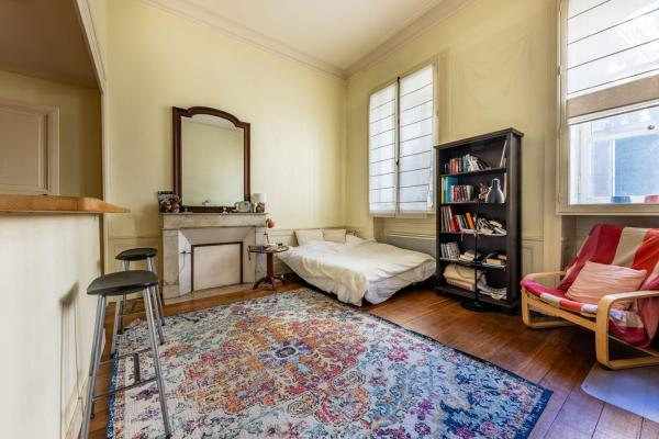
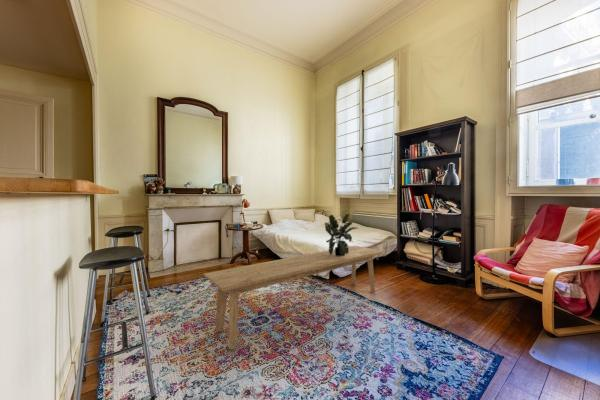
+ bench (305, 276)
+ potted plant (341, 234)
